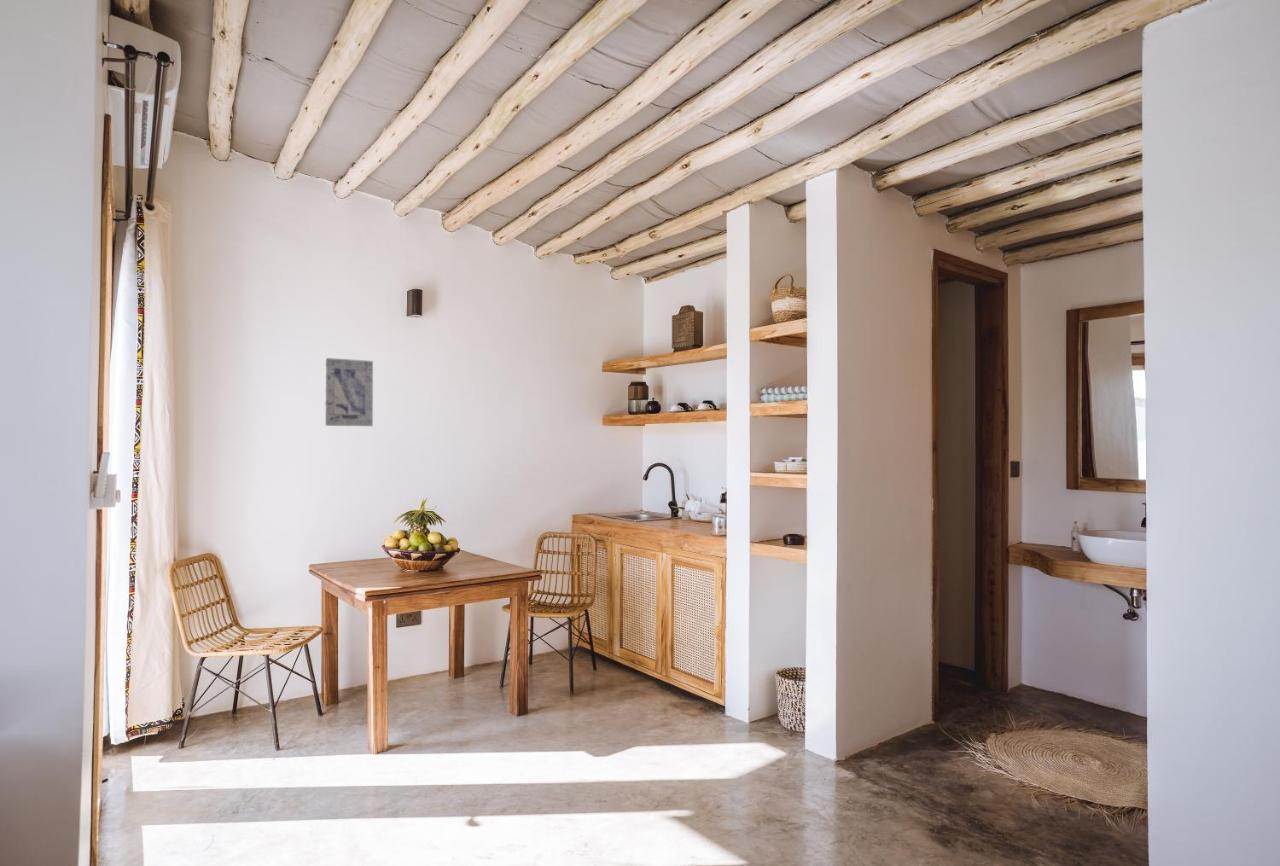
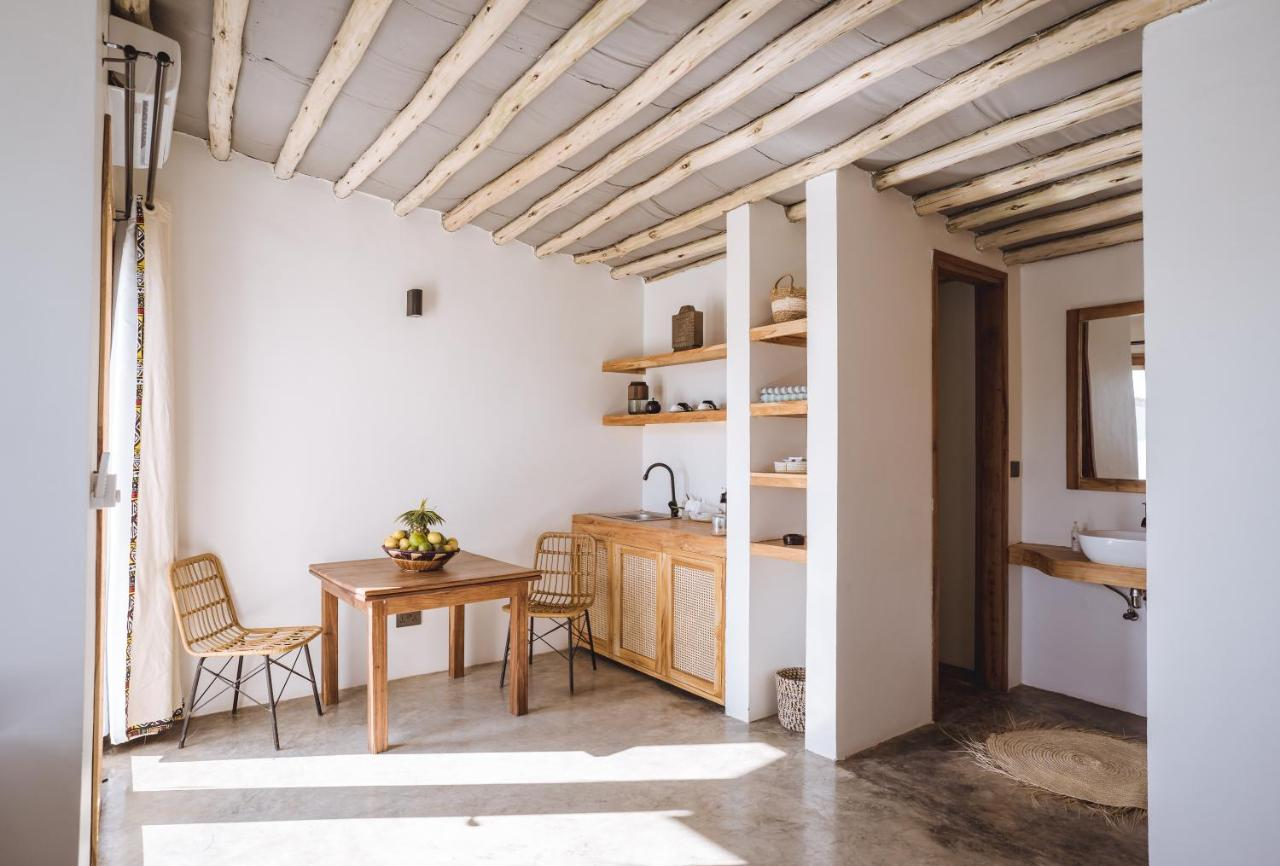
- wall art (349, 392)
